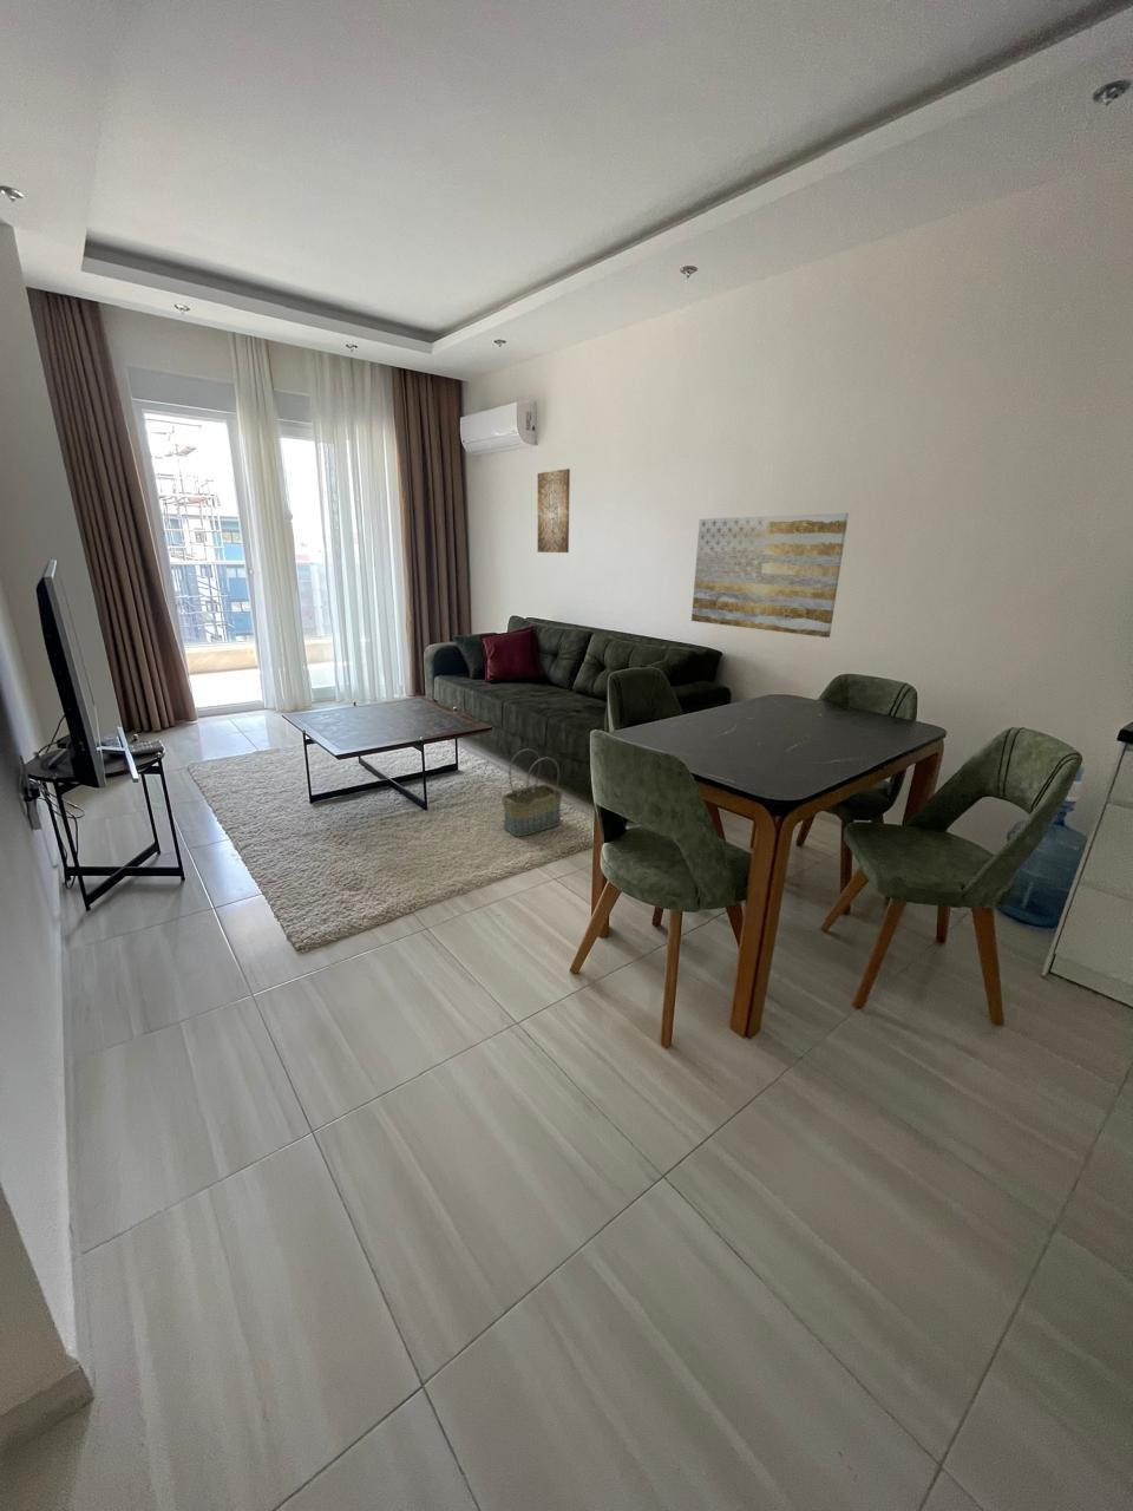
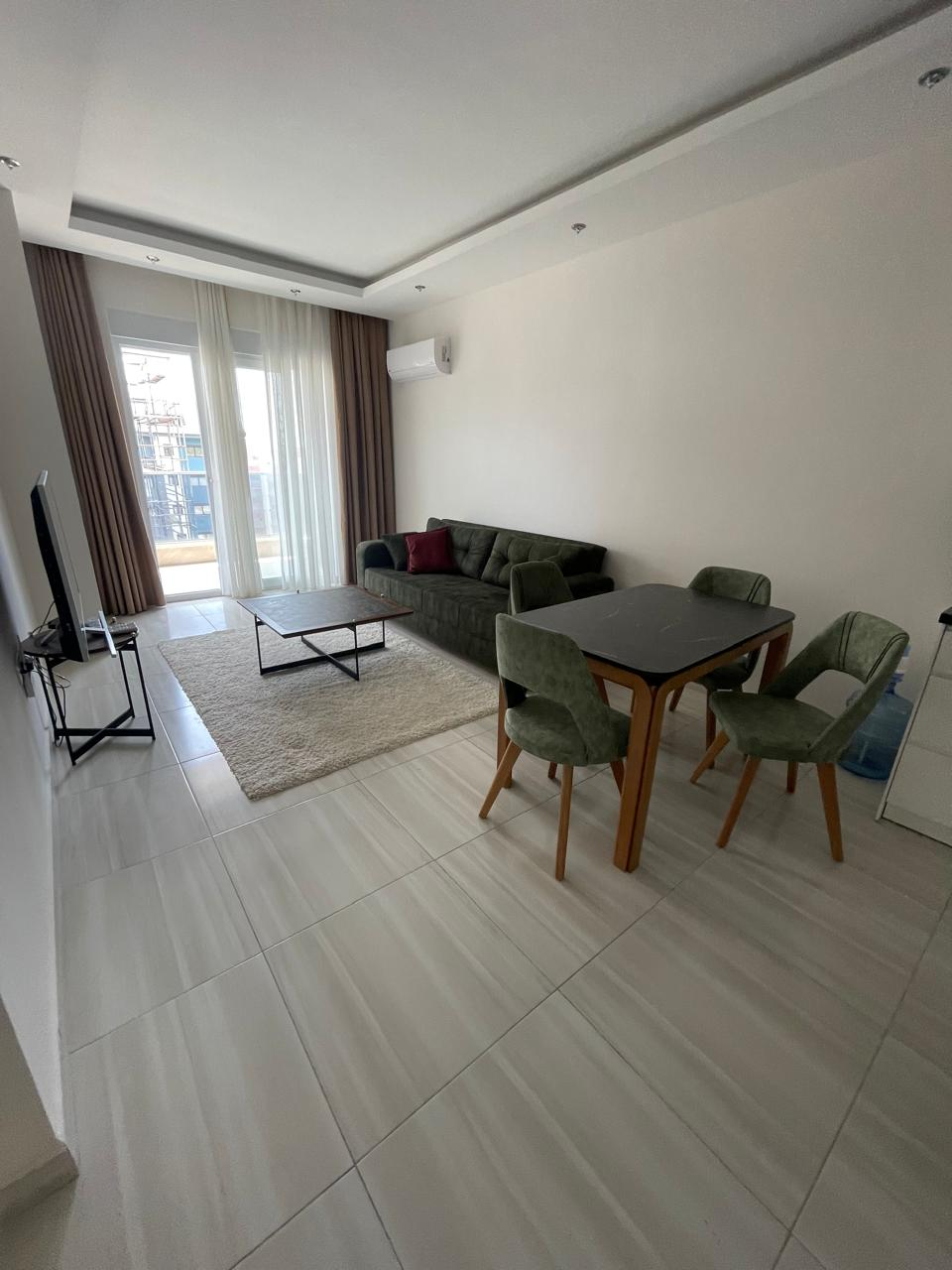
- wall art (759, 573)
- basket (532, 790)
- wall art (552, 513)
